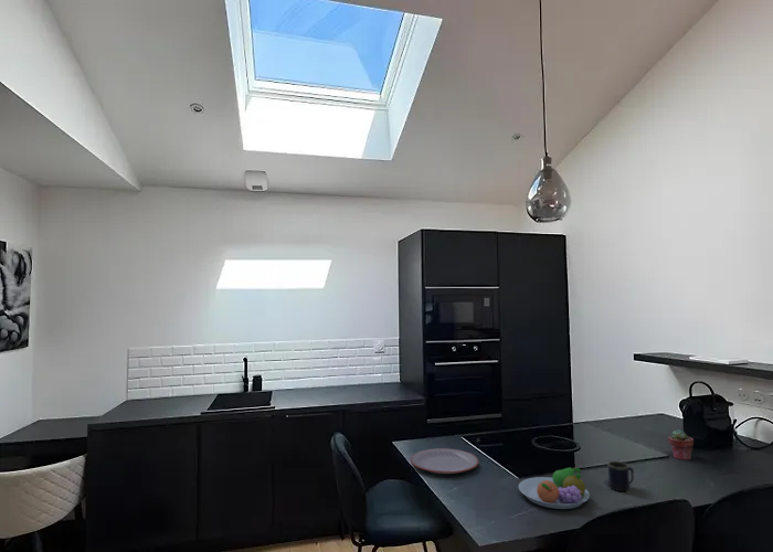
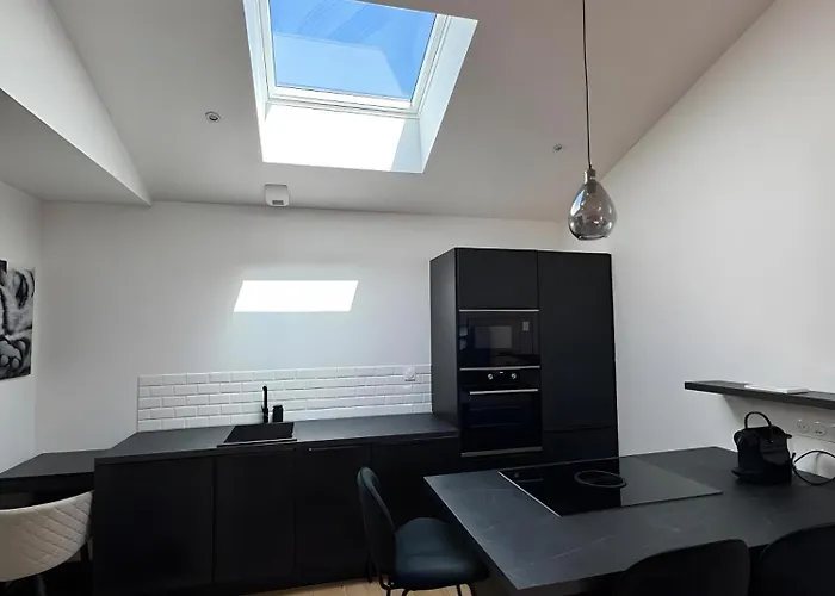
- plate (444, 461)
- potted succulent (680, 444)
- mug (621, 476)
- fruit bowl (555, 482)
